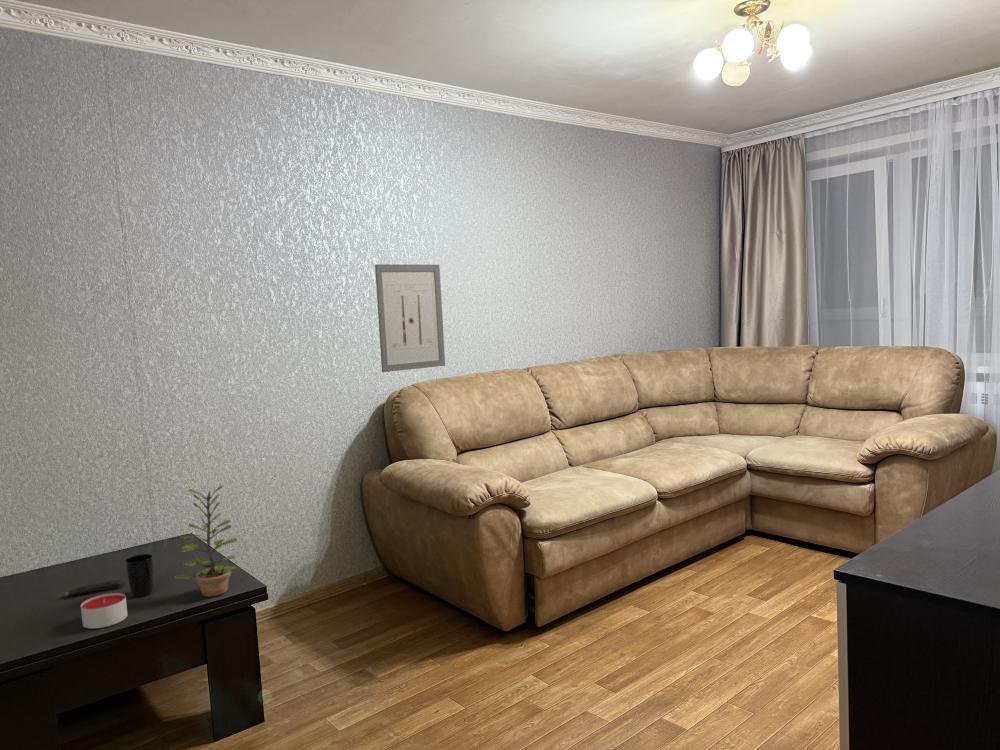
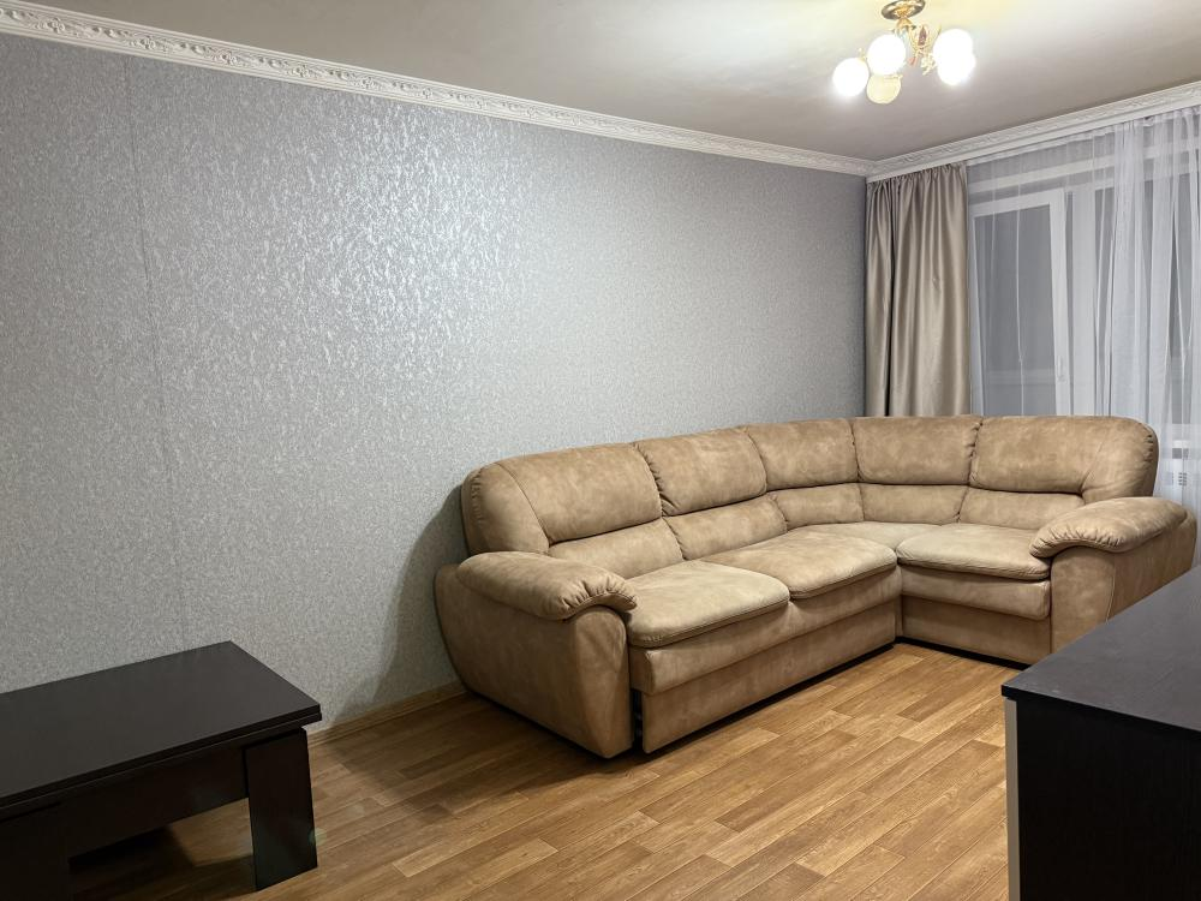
- candle (104, 609)
- plant (204, 540)
- wall art (411, 317)
- cup (140, 575)
- remote control (94, 588)
